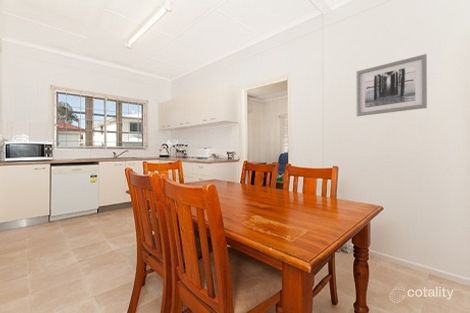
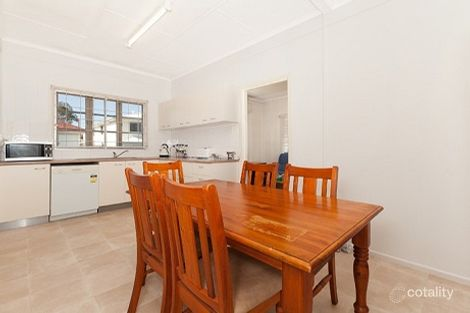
- wall art (388, 88)
